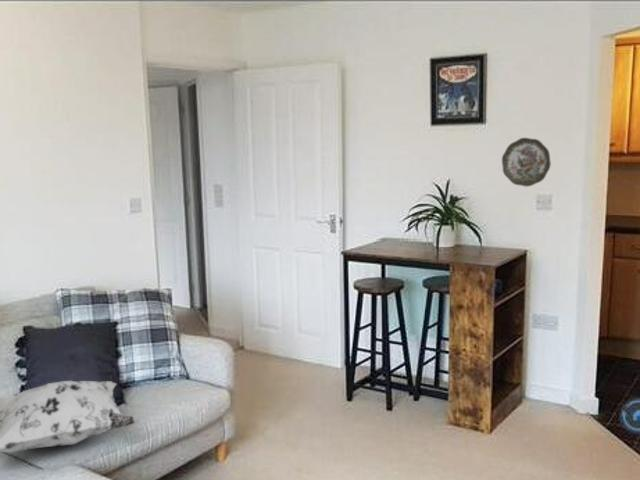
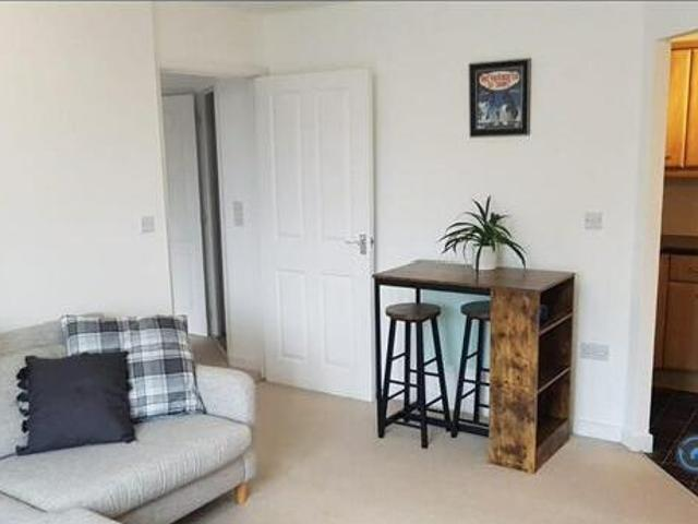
- decorative pillow (59, 413)
- decorative plate (526, 162)
